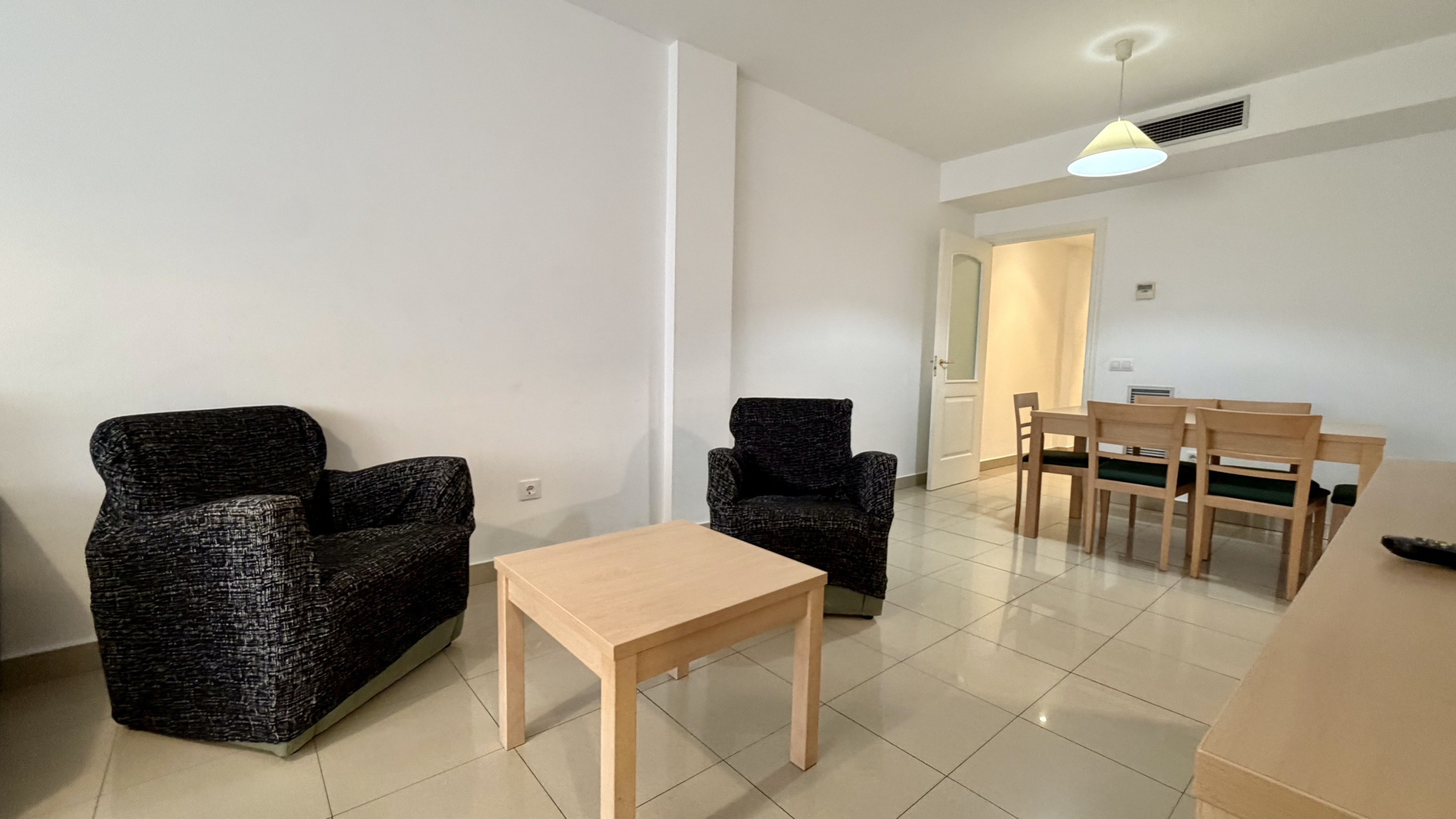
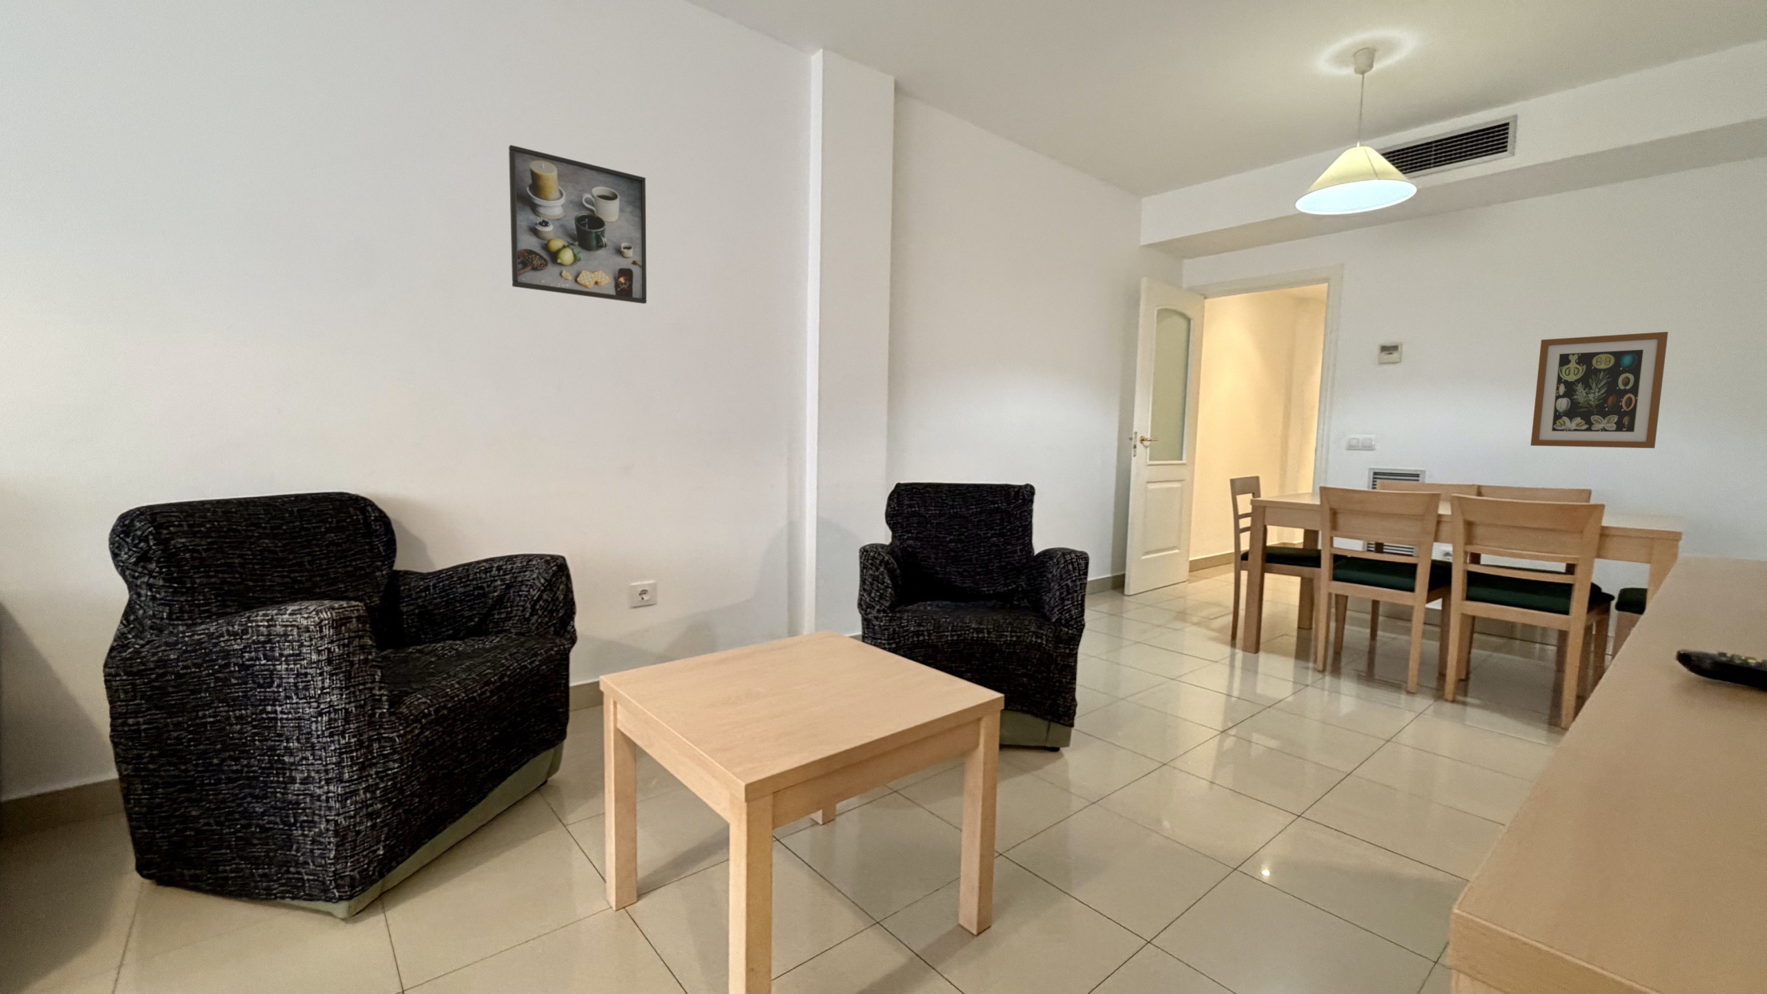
+ wall art (1595, 391)
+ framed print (581, 229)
